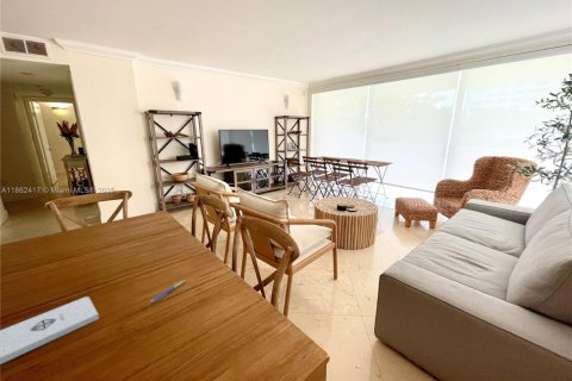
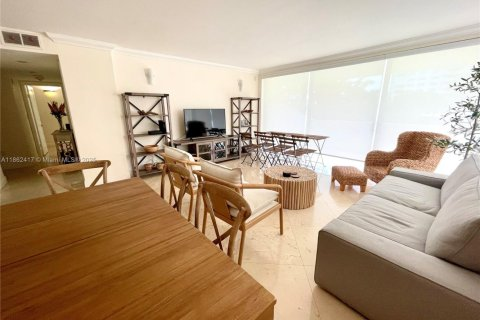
- pen (169, 289)
- notepad (46, 325)
